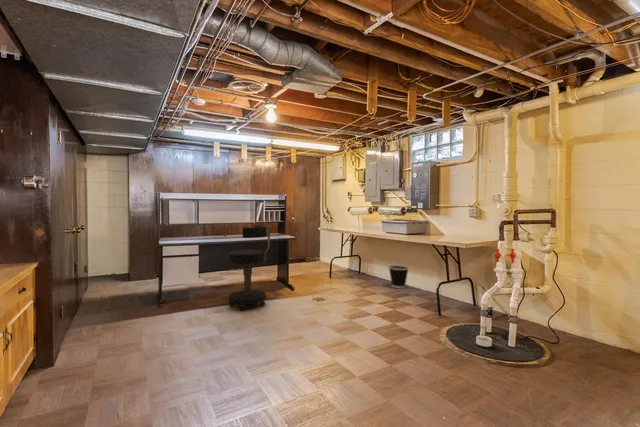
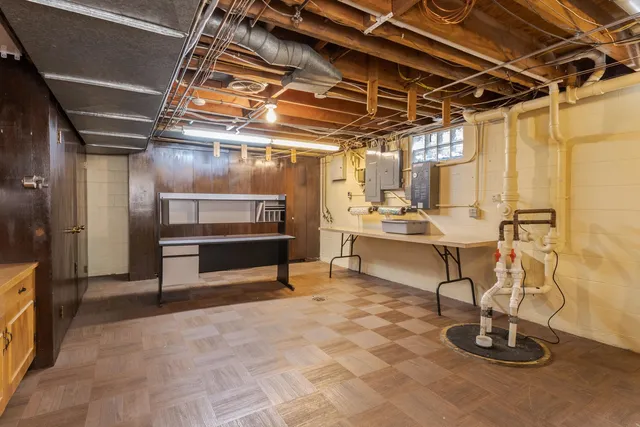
- wastebasket (398, 276)
- office chair (249, 265)
